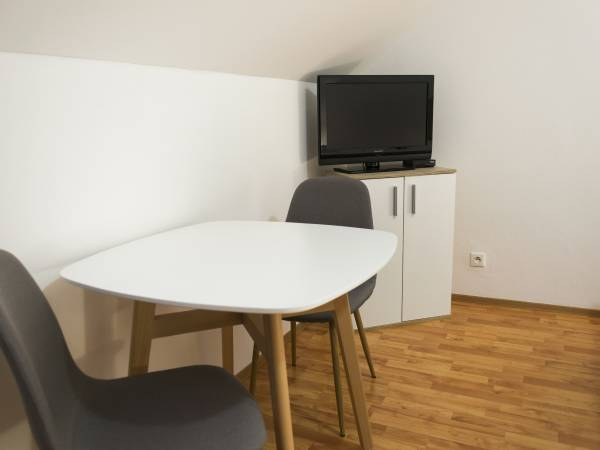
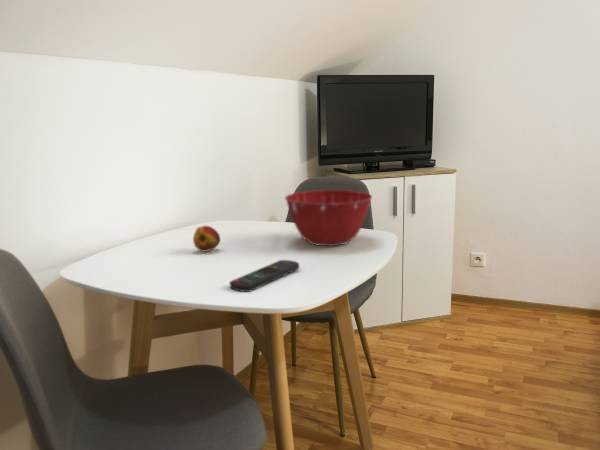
+ mixing bowl (329, 218)
+ fruit (206, 238)
+ remote control (266, 274)
